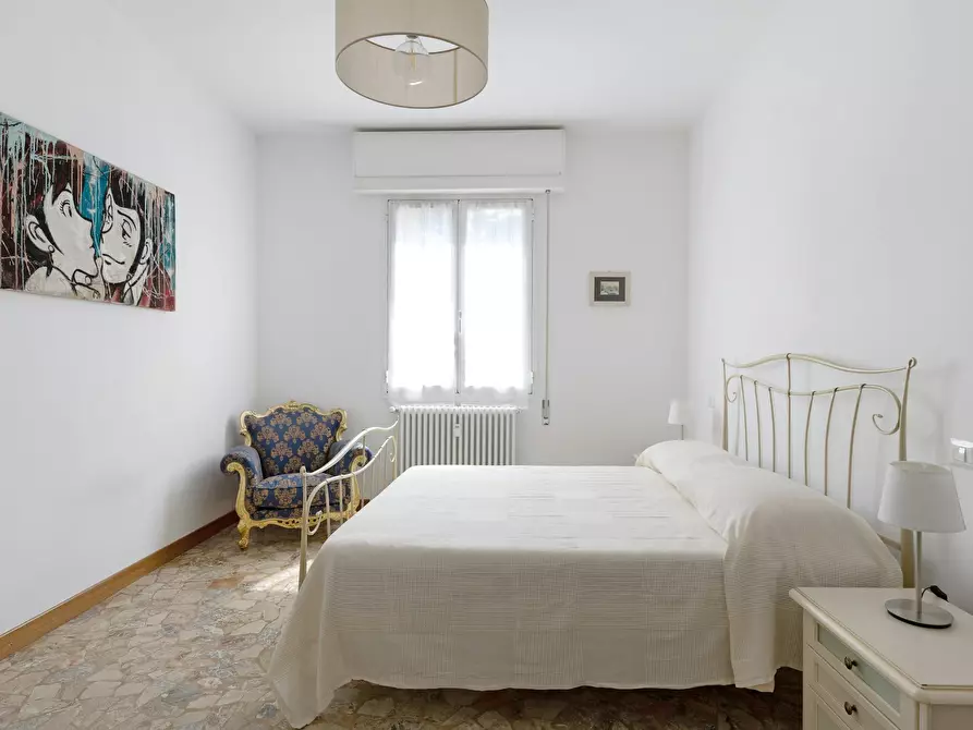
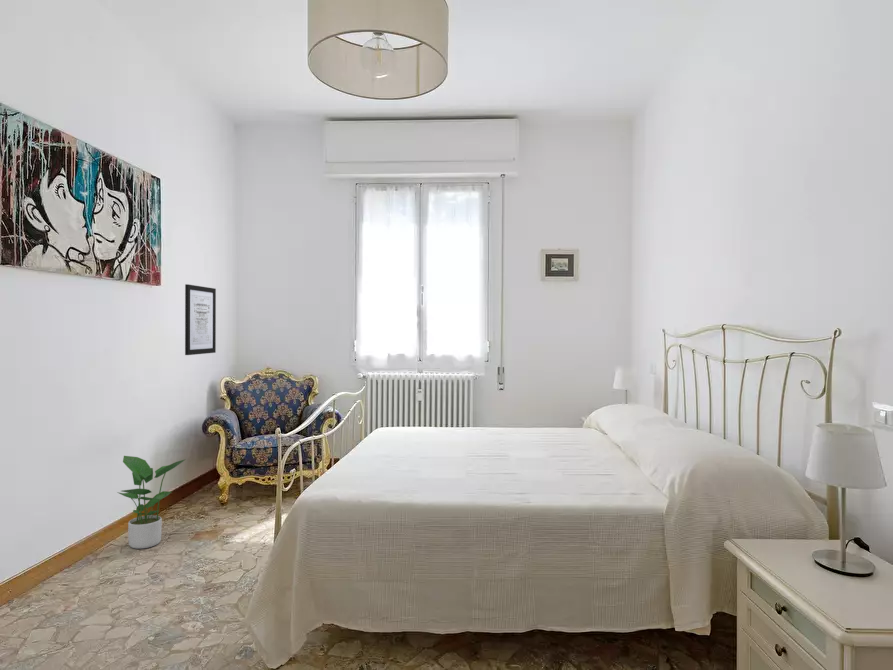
+ wall art (201, 320)
+ potted plant (147, 503)
